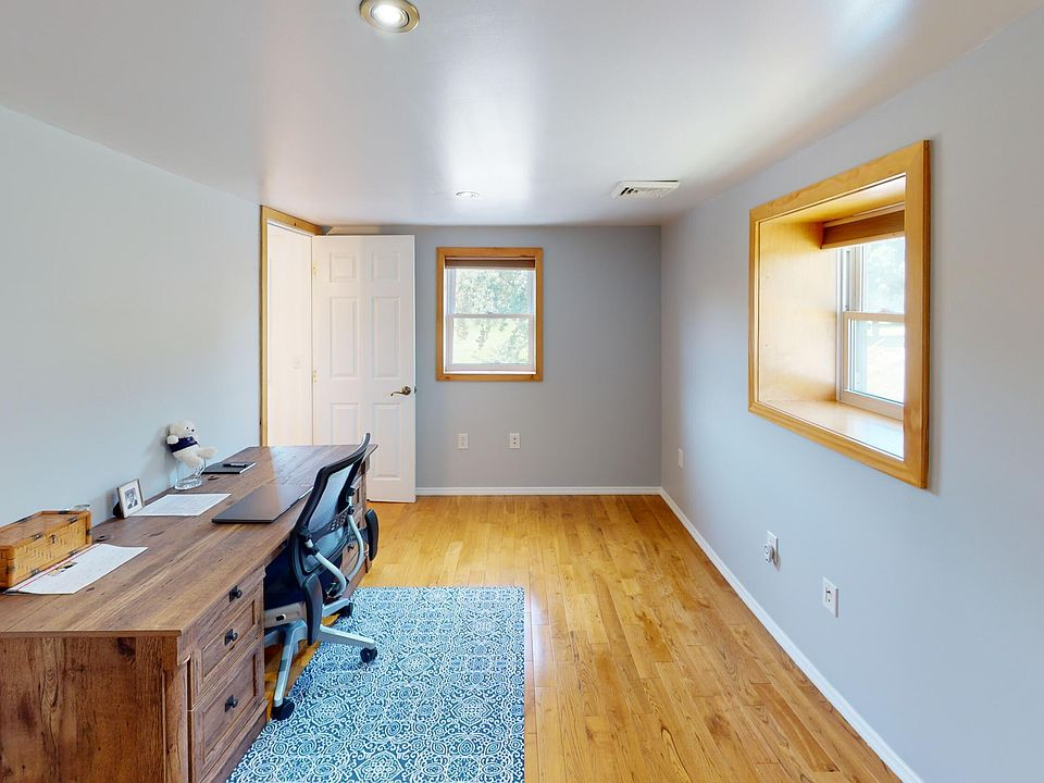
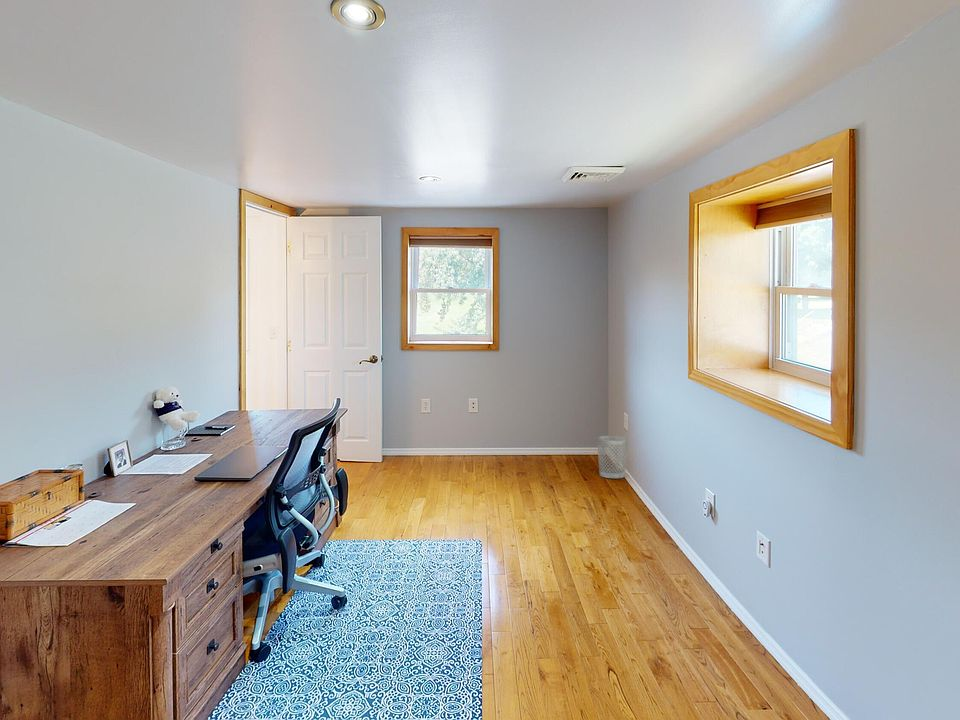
+ wastebasket (612, 457)
